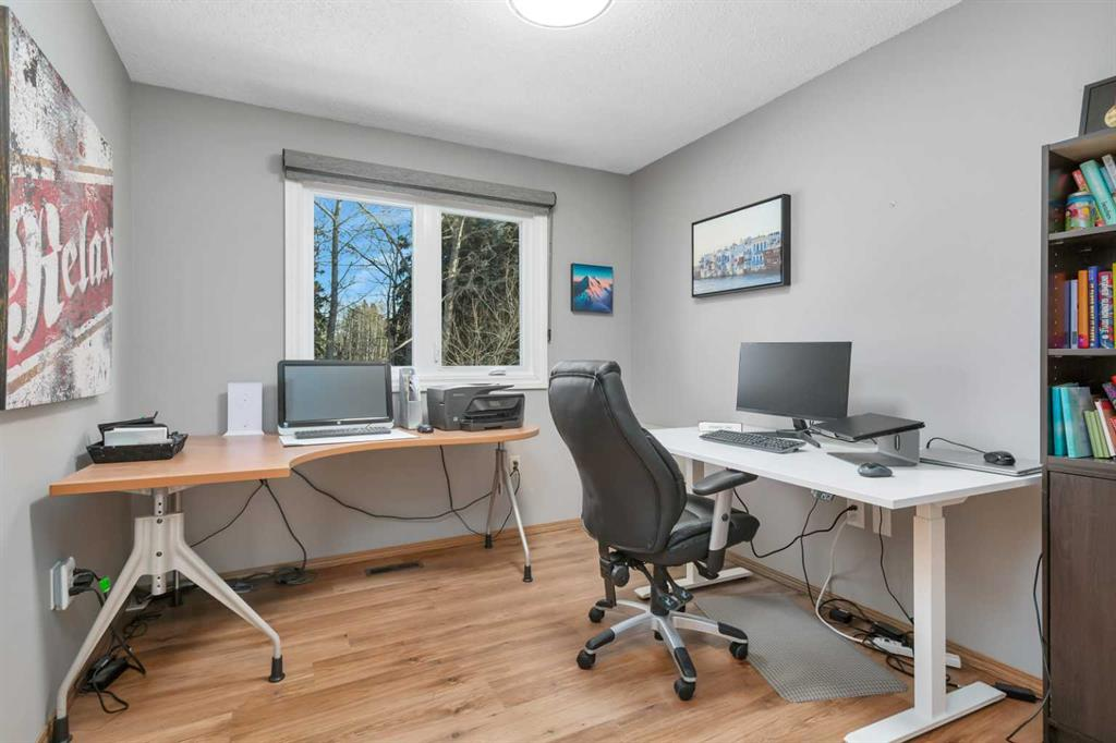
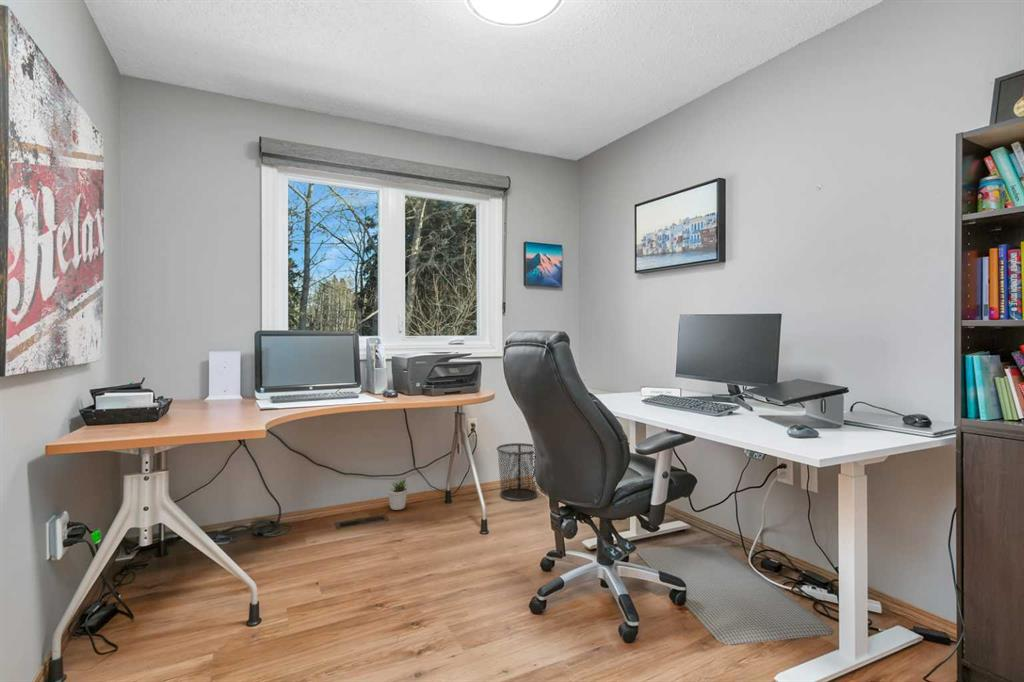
+ potted plant (397, 492)
+ waste bin (518, 471)
